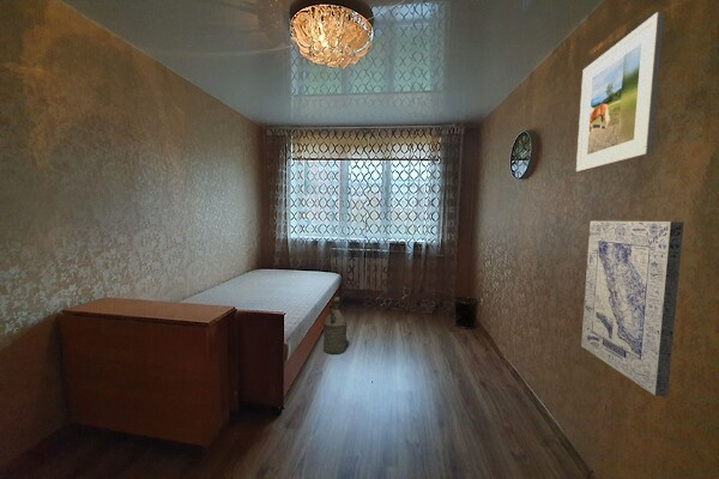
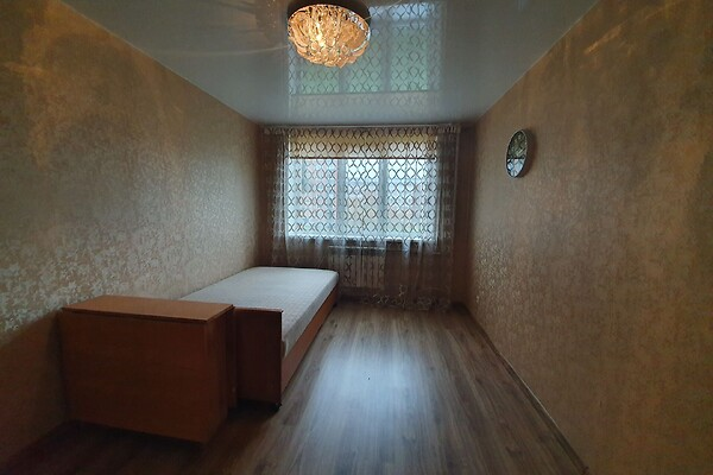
- wall art (623, 295)
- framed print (612, 105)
- waste bin (465, 311)
- watering can (334, 325)
